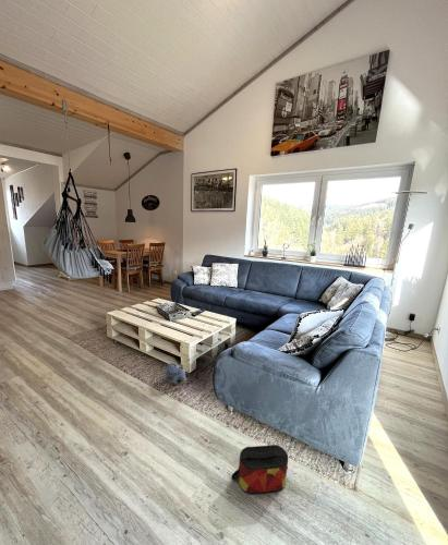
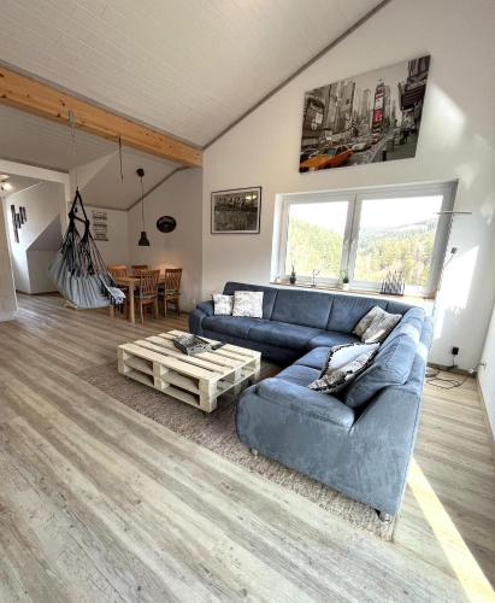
- bag (261, 467)
- plush toy (175, 372)
